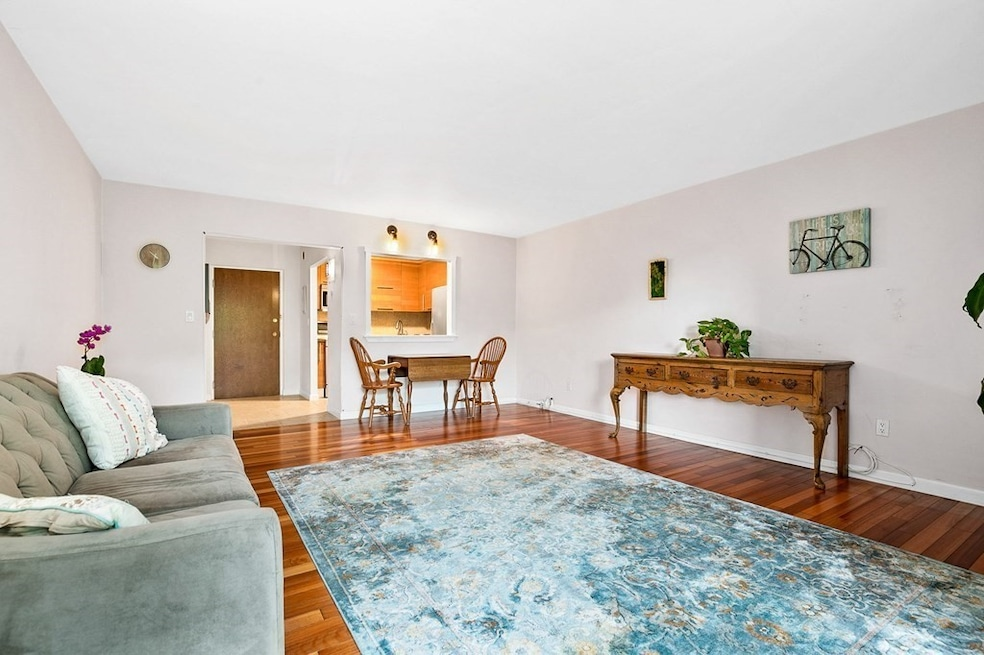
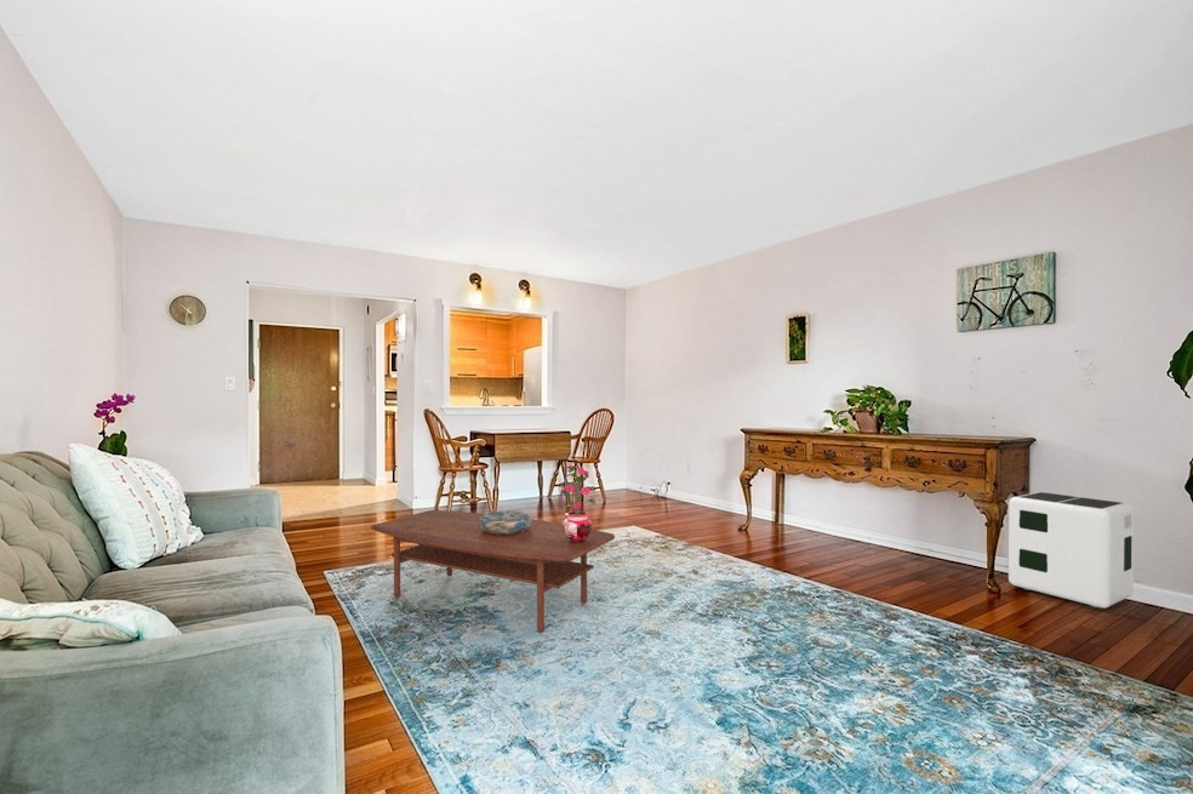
+ decorative bowl (506, 521)
+ air purifier (1068, 547)
+ coffee table (489, 565)
+ potted plant (578, 502)
